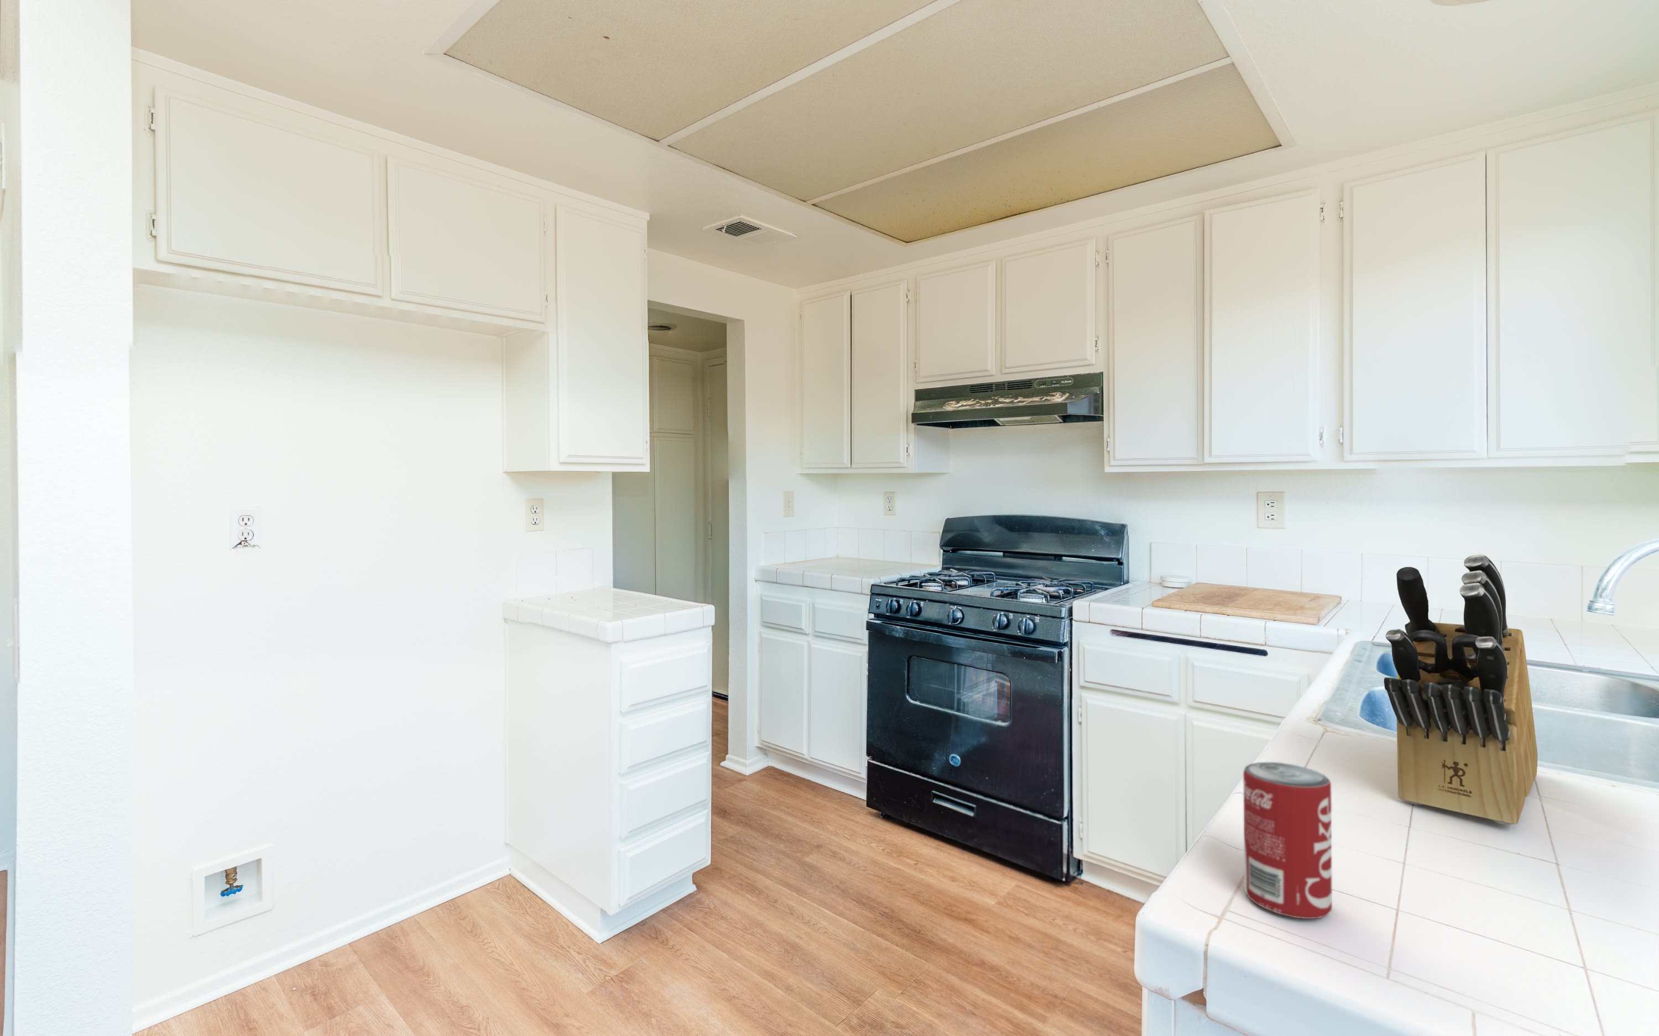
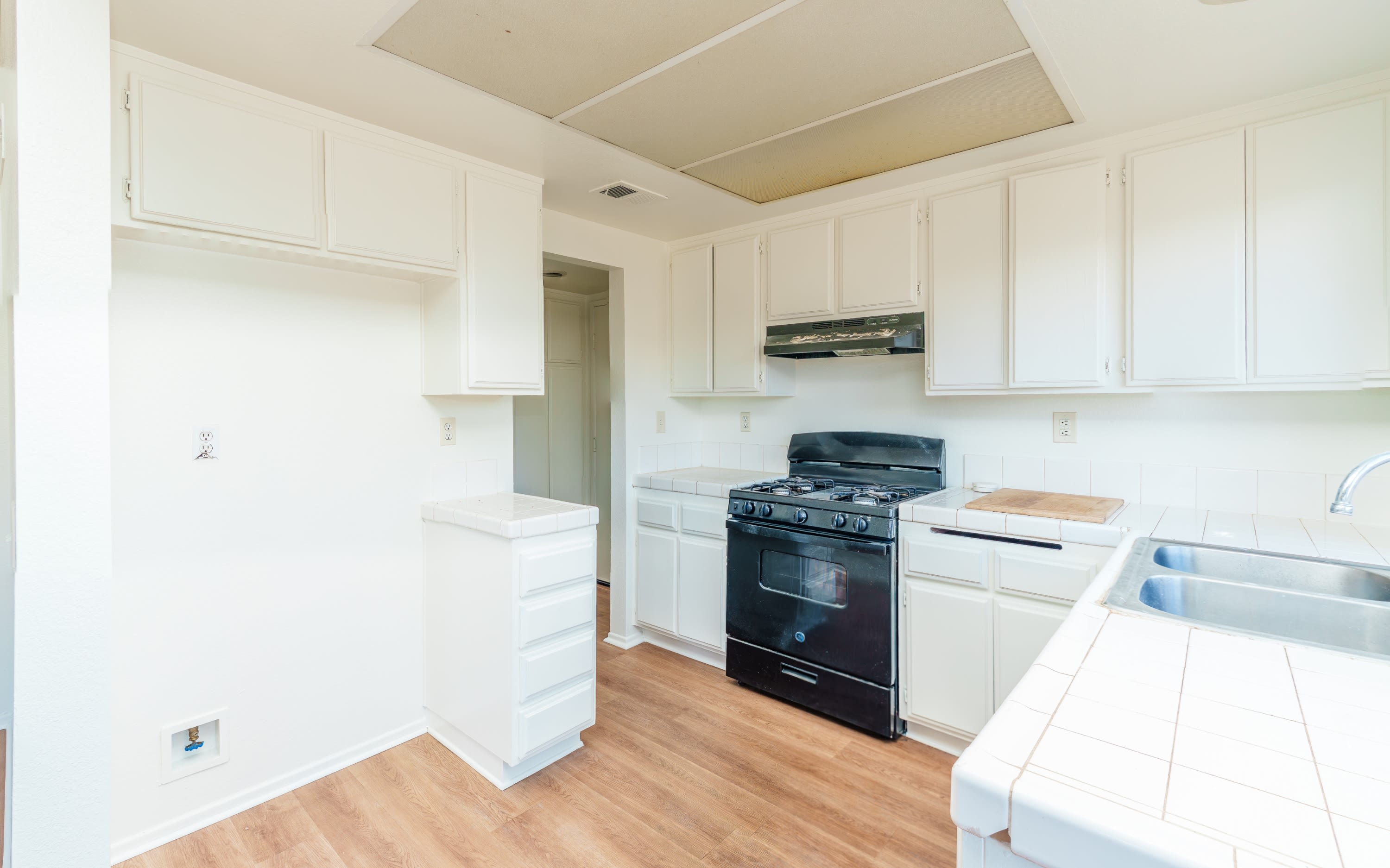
- beverage can (1287, 837)
- knife block (1464, 673)
